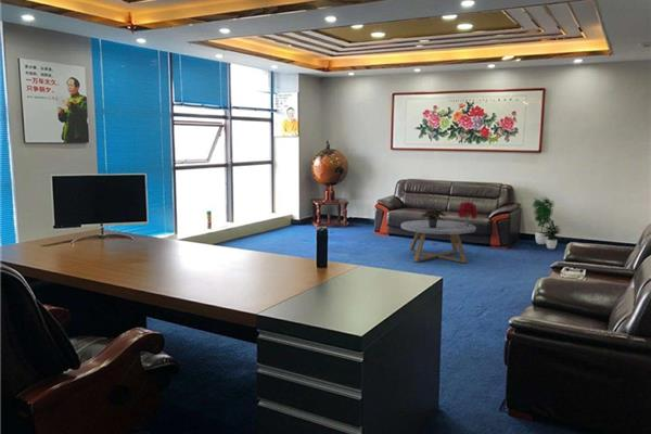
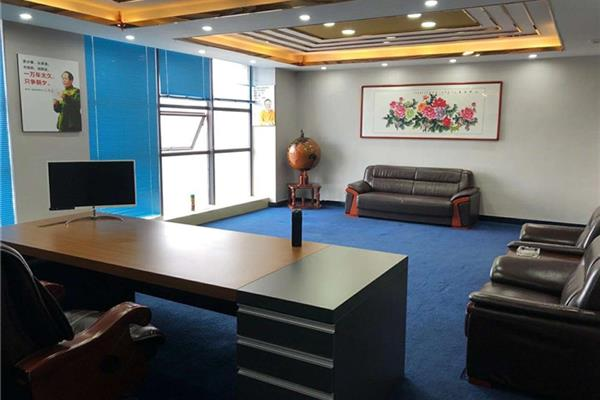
- potted plant (433, 217)
- coffee table (437, 233)
- potted plant (546, 220)
- bouquet (468, 213)
